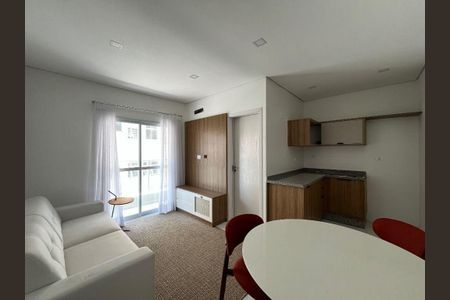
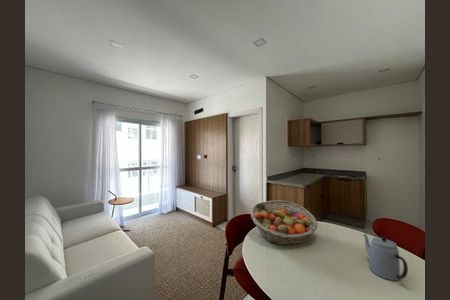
+ fruit basket (282, 220)
+ teapot (382, 253)
